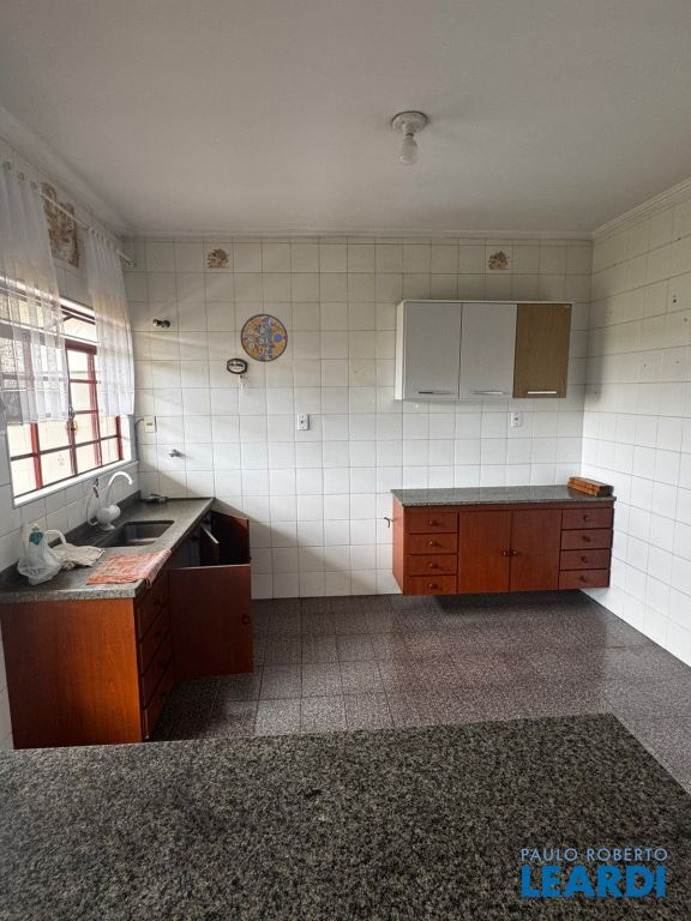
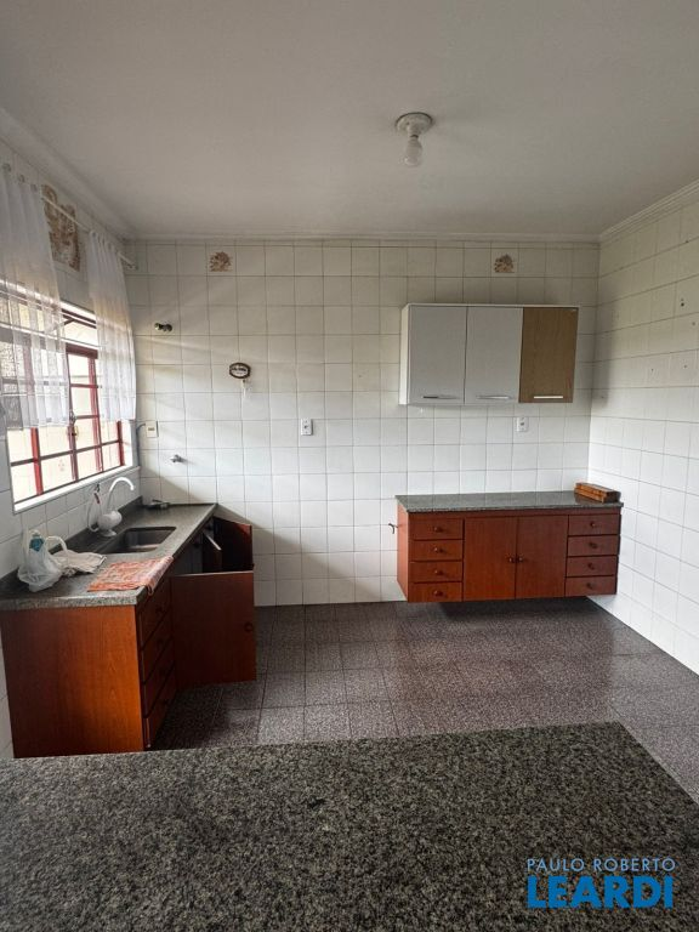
- manhole cover (264, 337)
